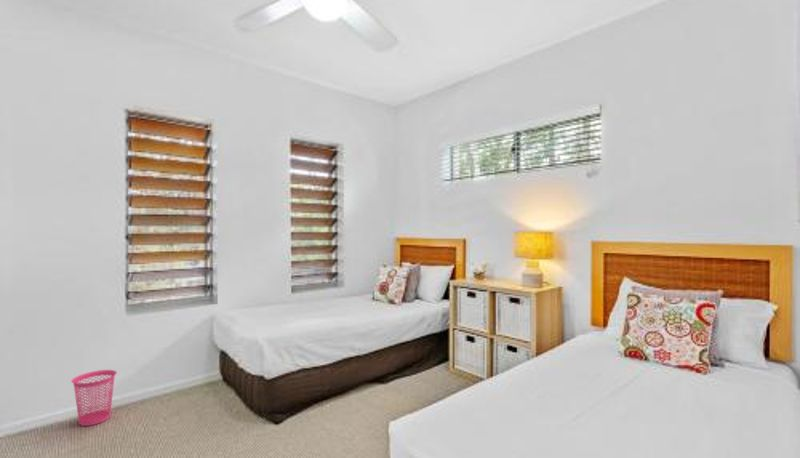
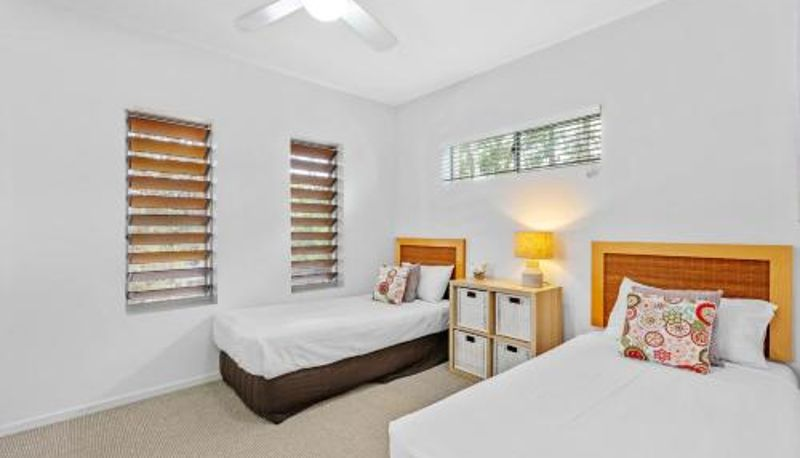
- waste basket (94, 398)
